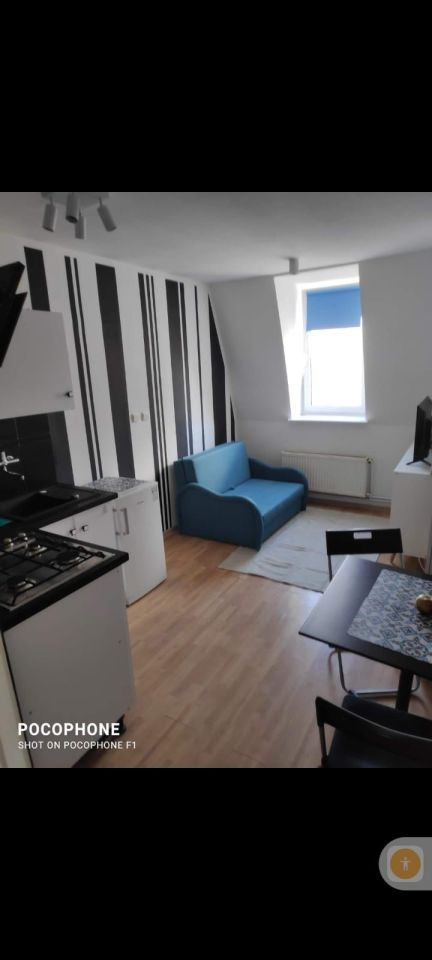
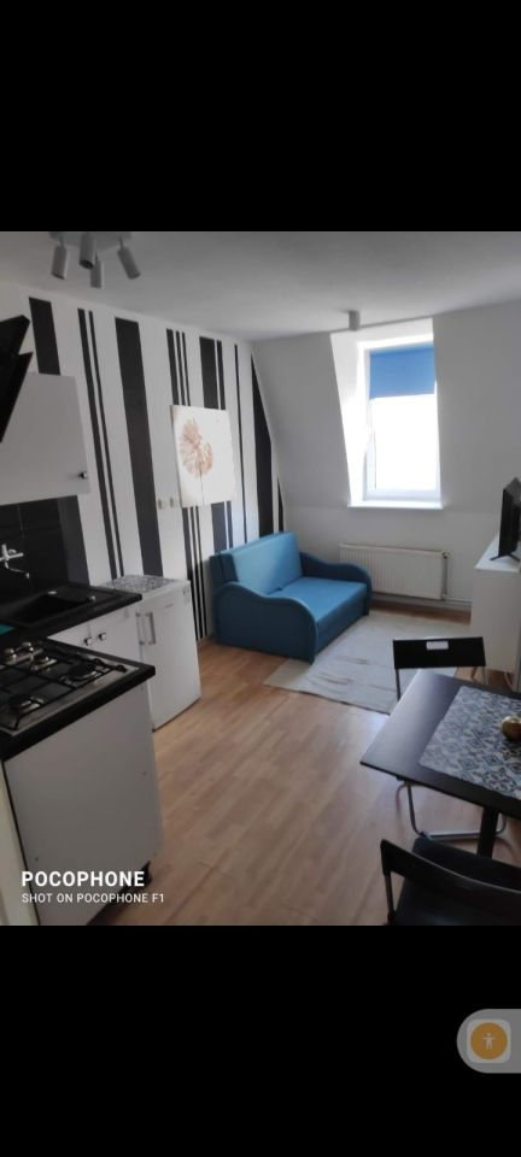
+ wall art (205, 456)
